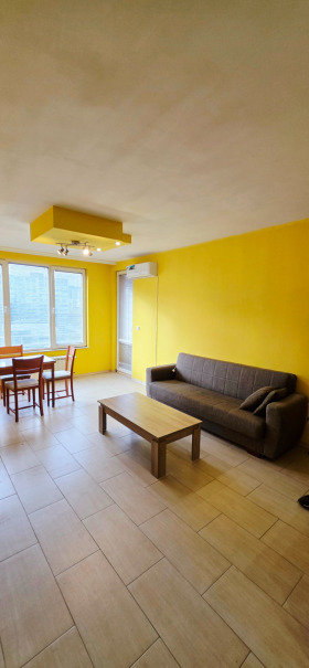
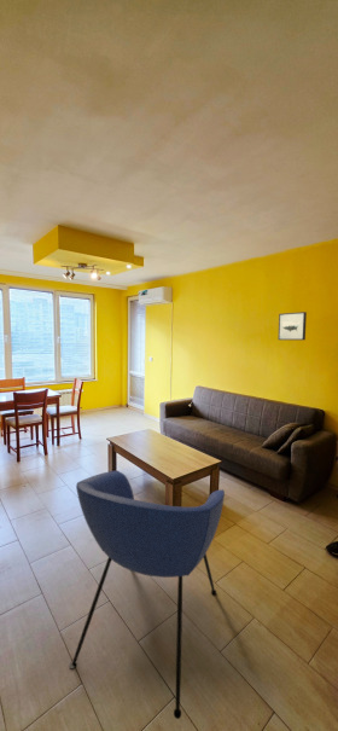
+ armchair (150, 550)
+ wall art (291, 326)
